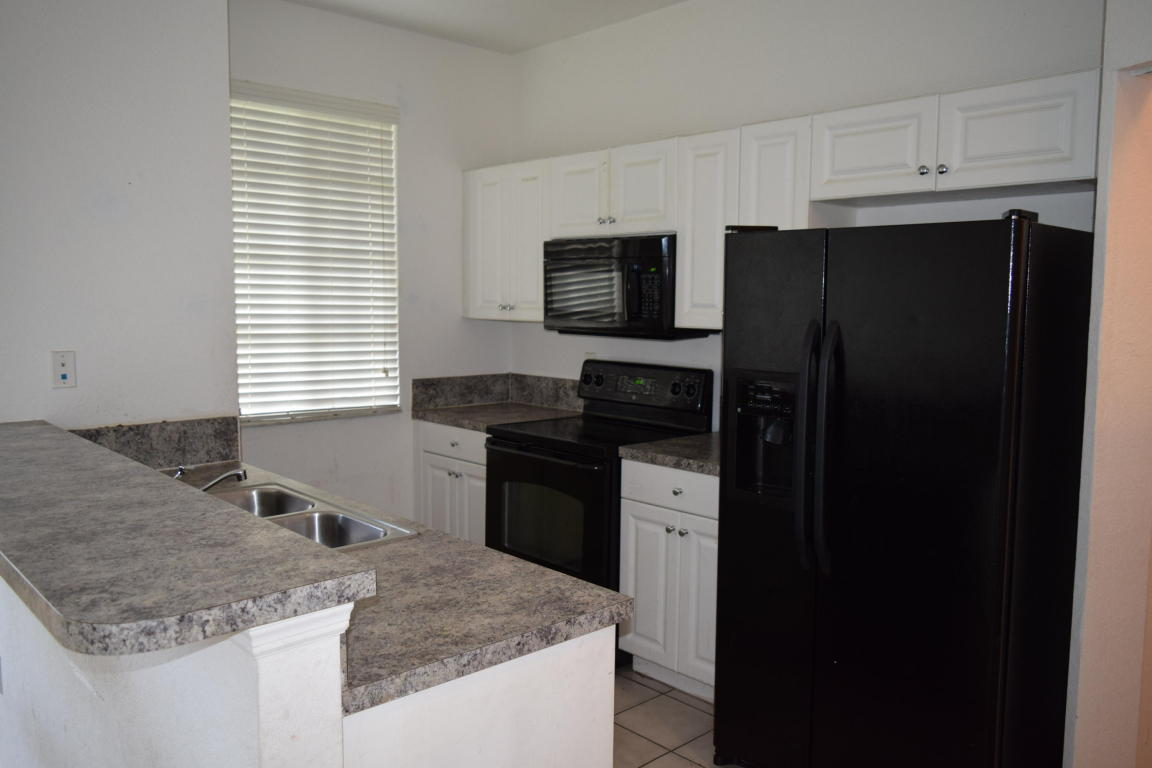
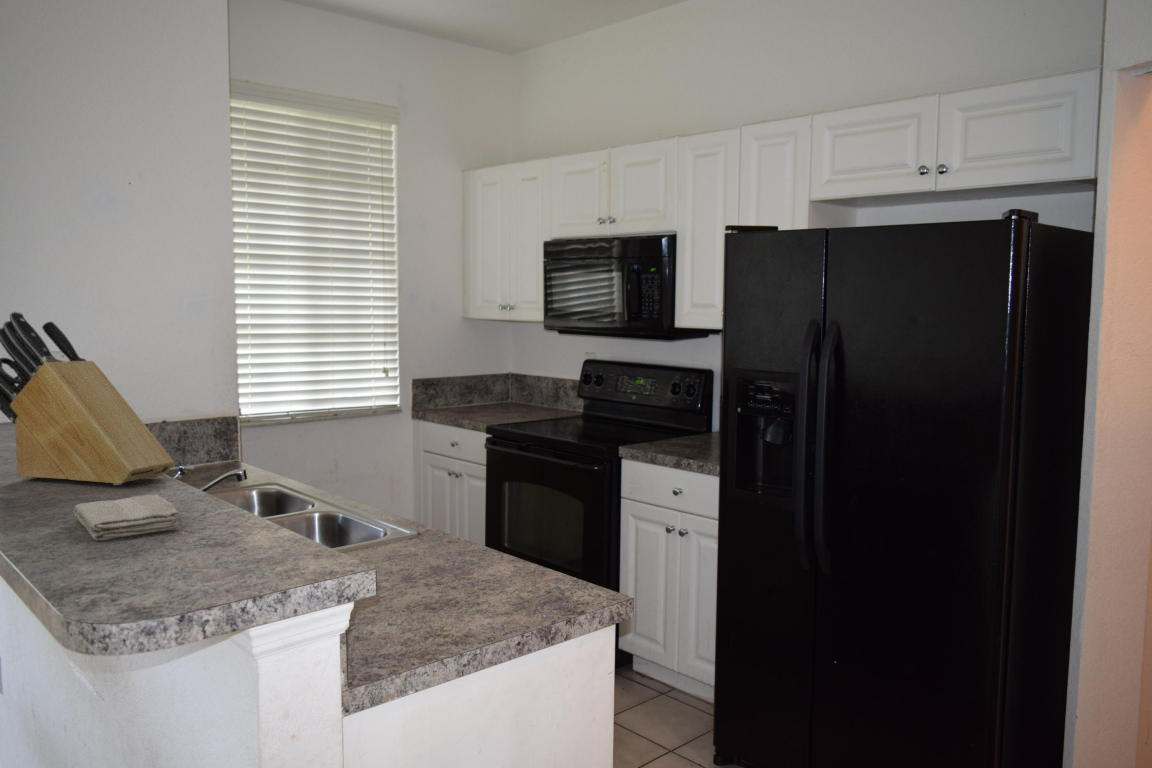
+ washcloth (126, 514)
+ knife block (75, 395)
